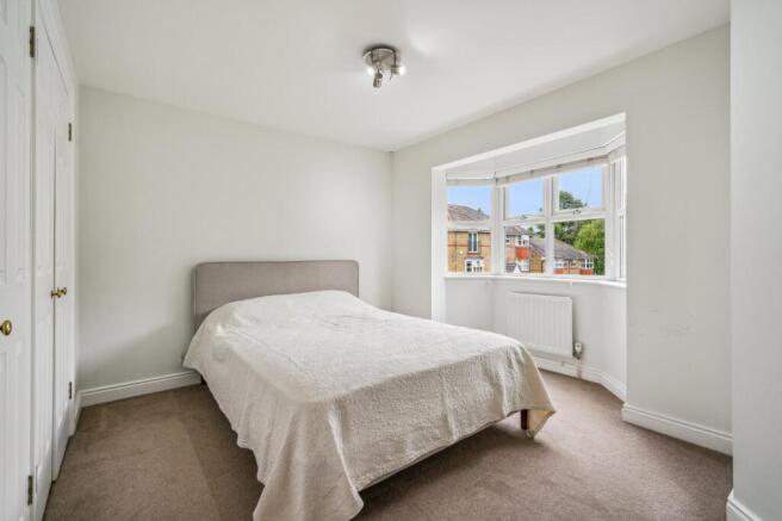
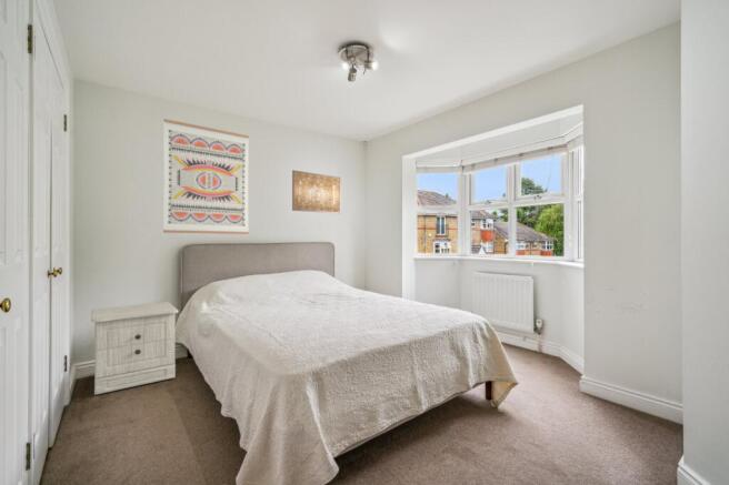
+ nightstand (134, 343)
+ wall art (209, 180)
+ wall art (317, 193)
